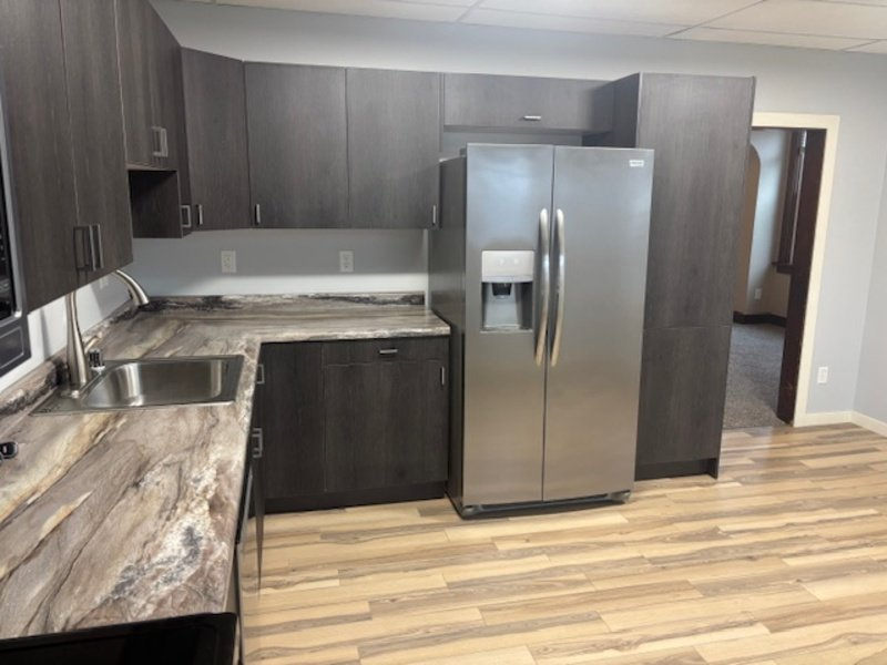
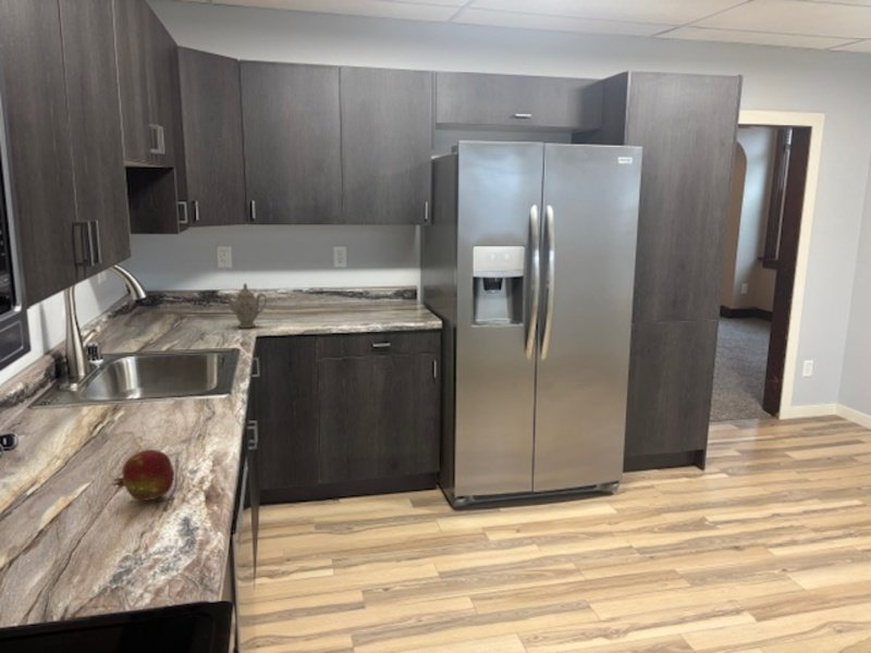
+ fruit (143, 476)
+ chinaware (245, 305)
